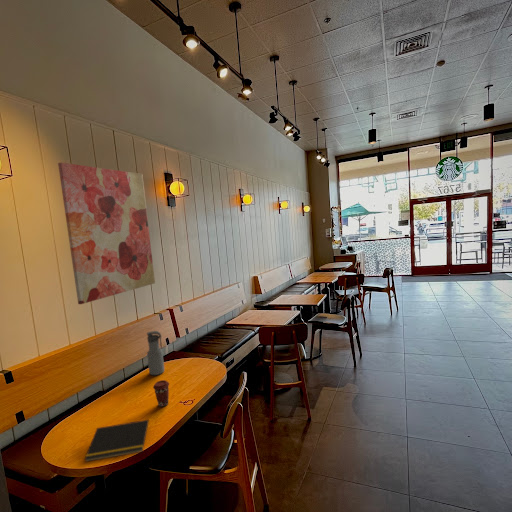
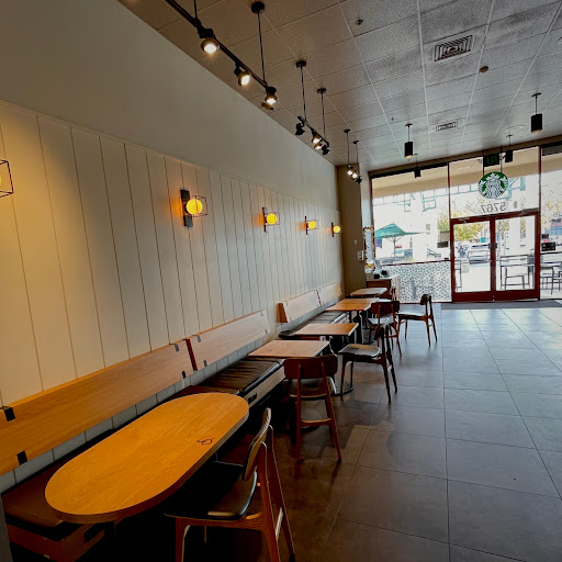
- notepad (118, 439)
- wall art (113, 232)
- coffee cup (162, 393)
- water bottle (155, 352)
